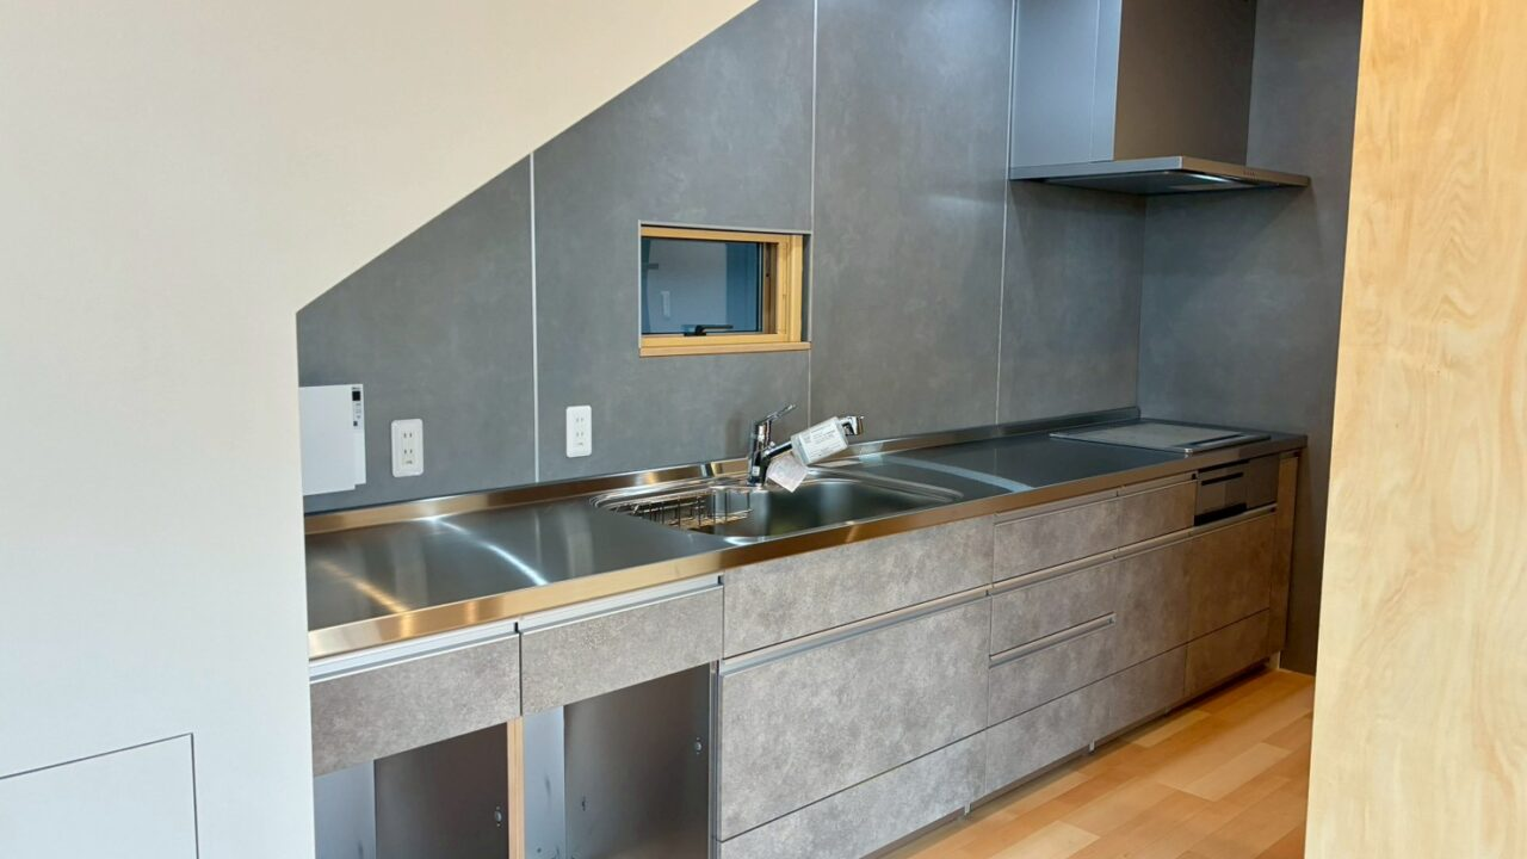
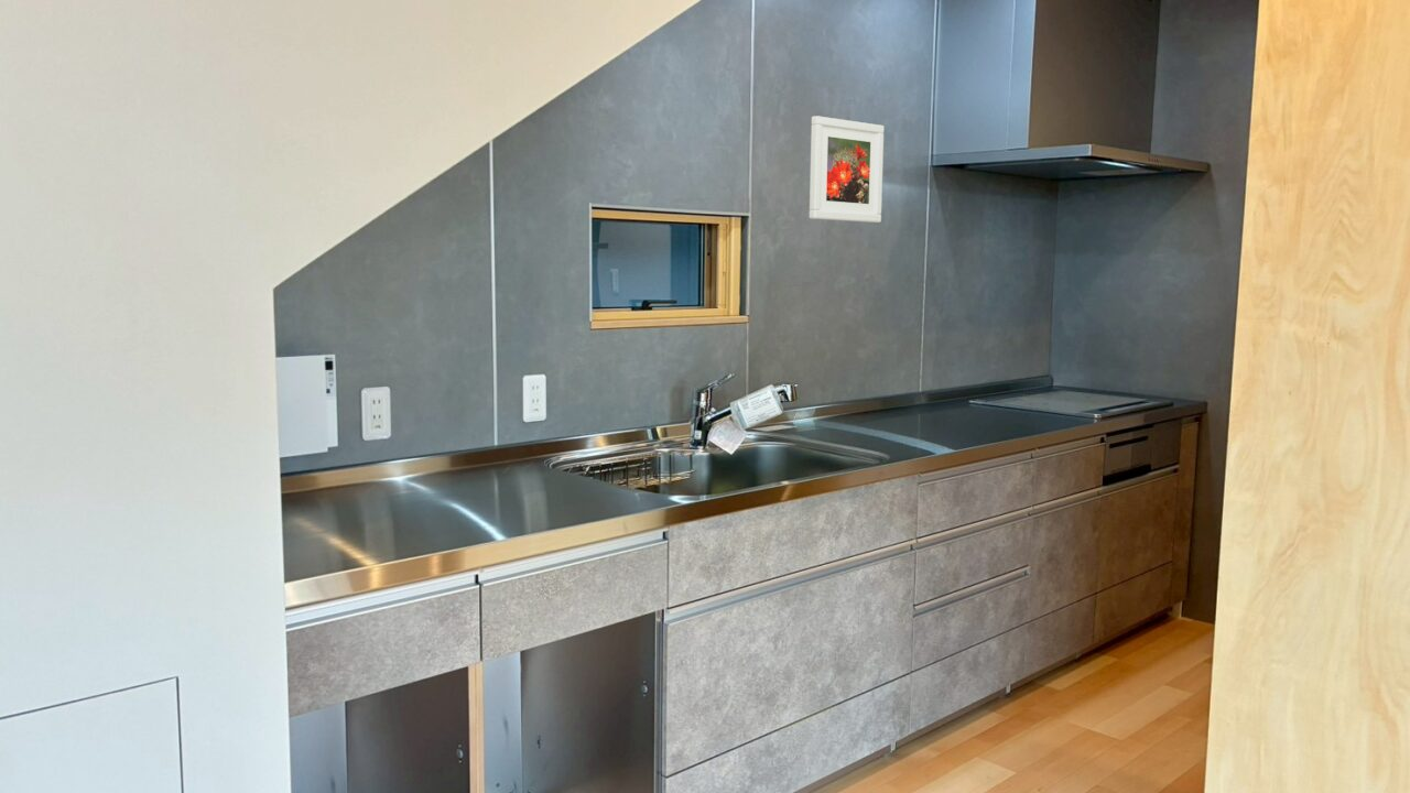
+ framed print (847, 171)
